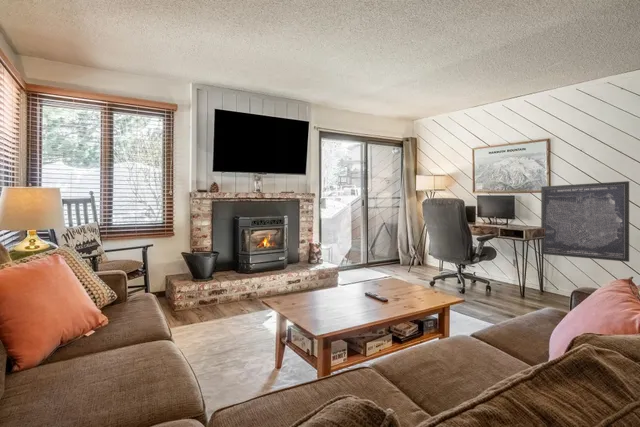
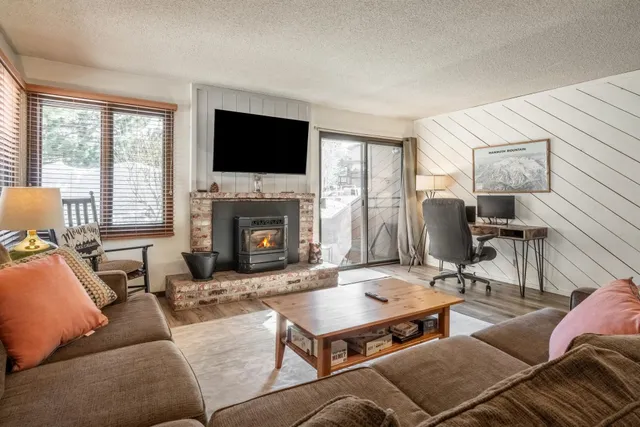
- wall art (581, 220)
